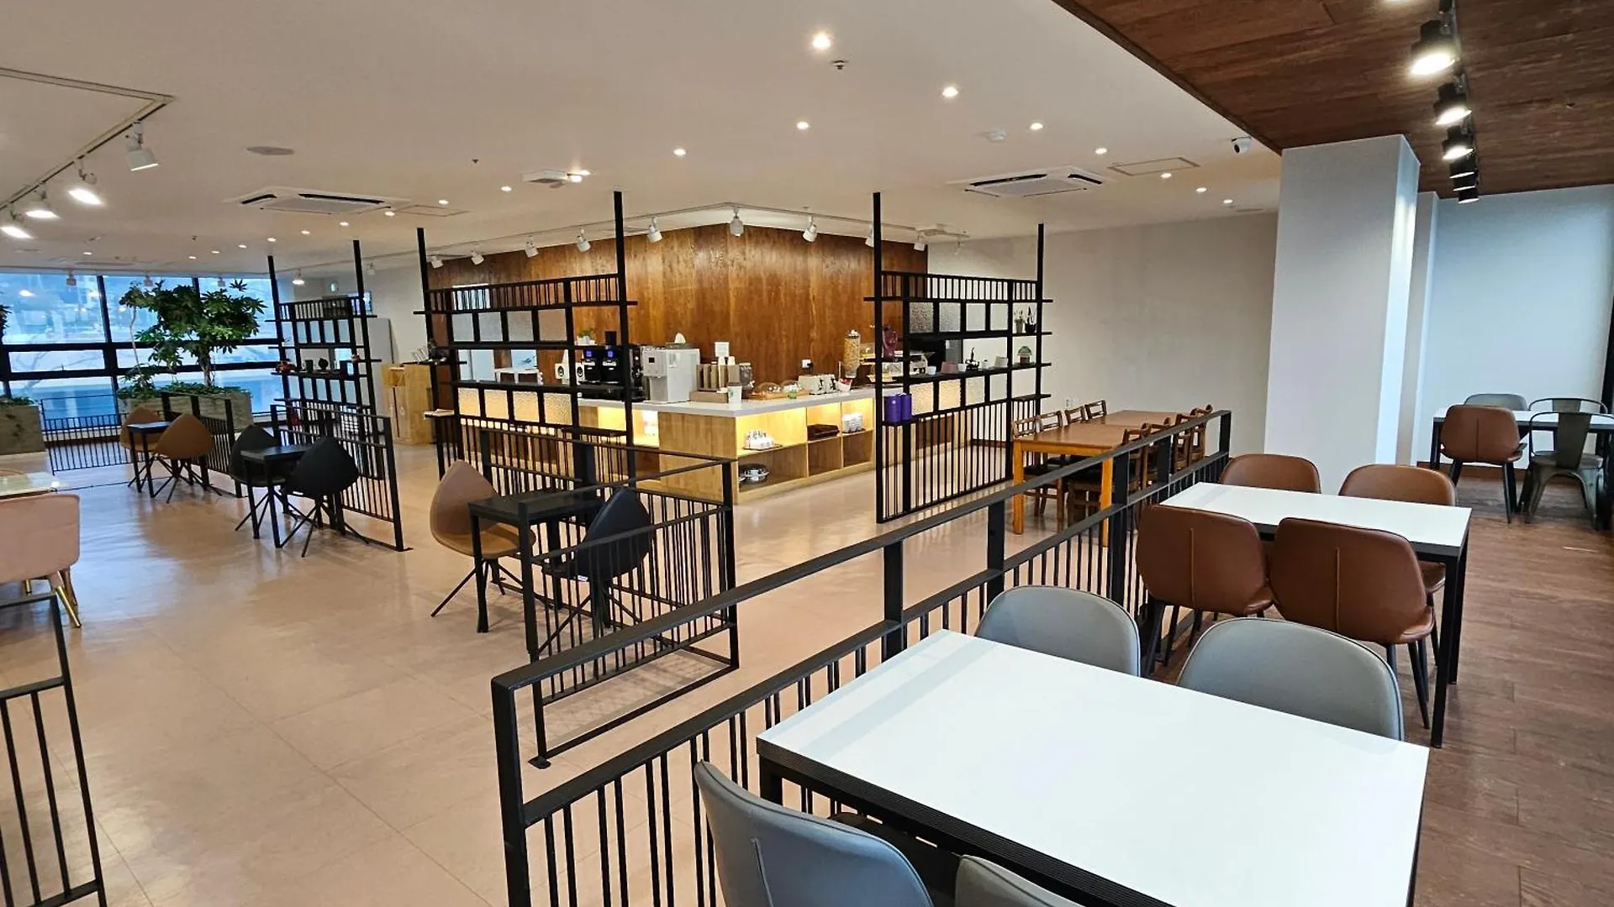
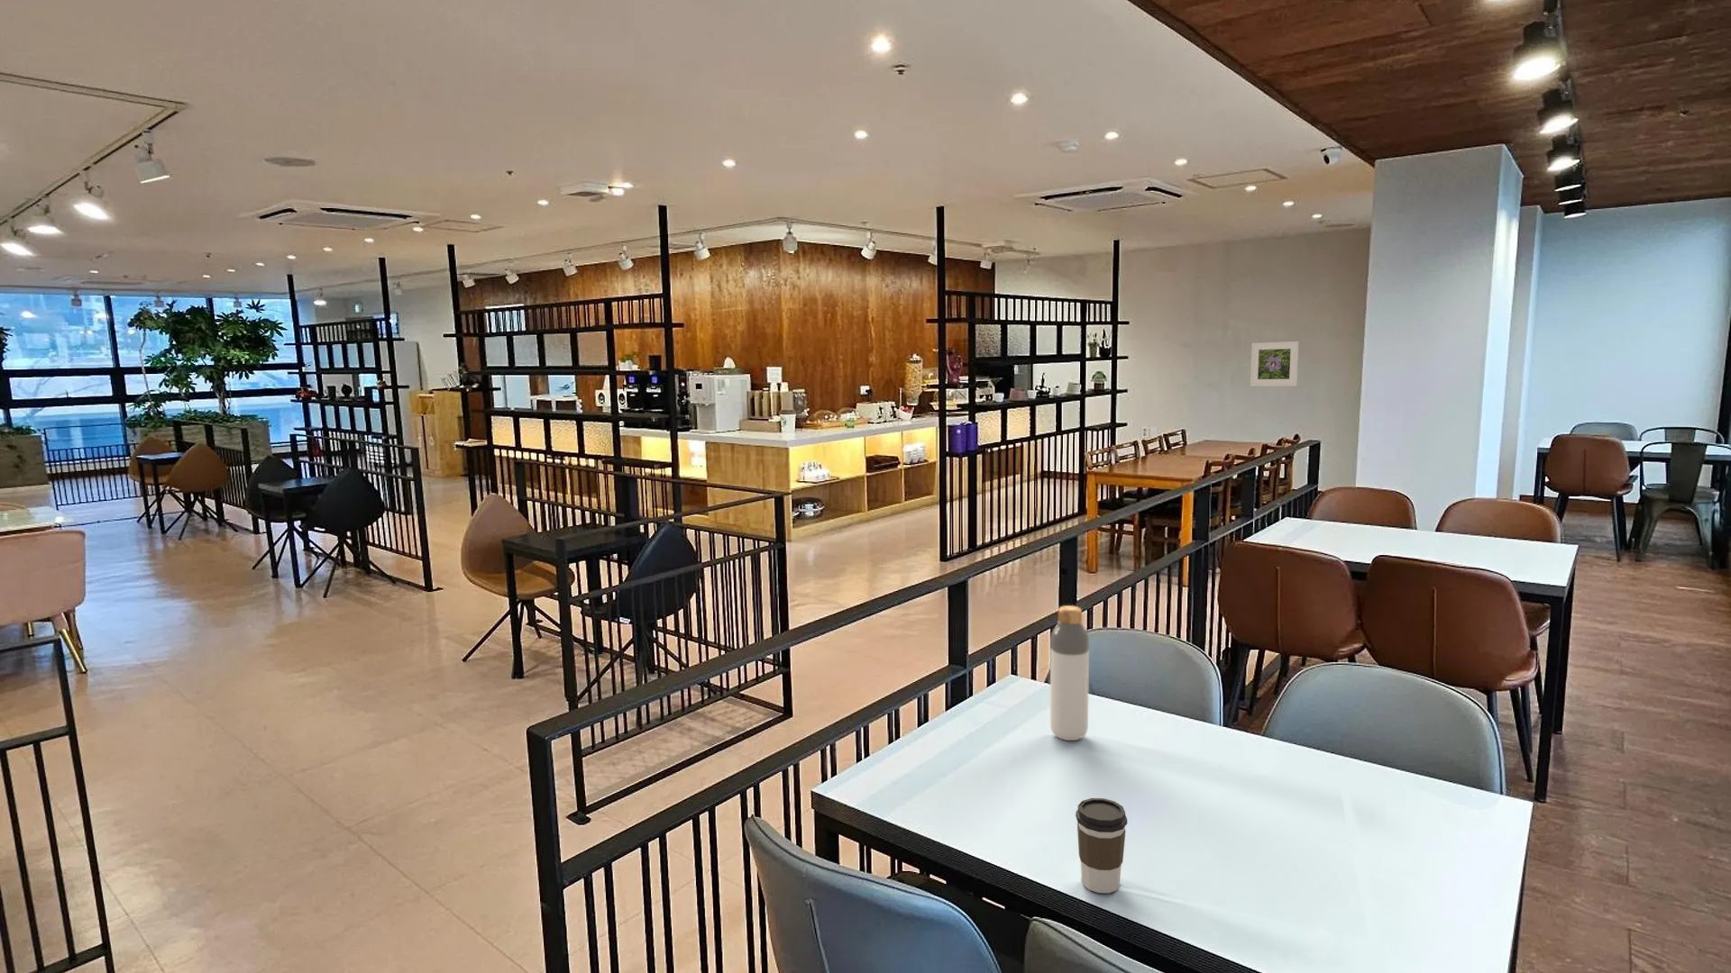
+ bottle (1069, 672)
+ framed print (1274, 364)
+ coffee cup (1101, 846)
